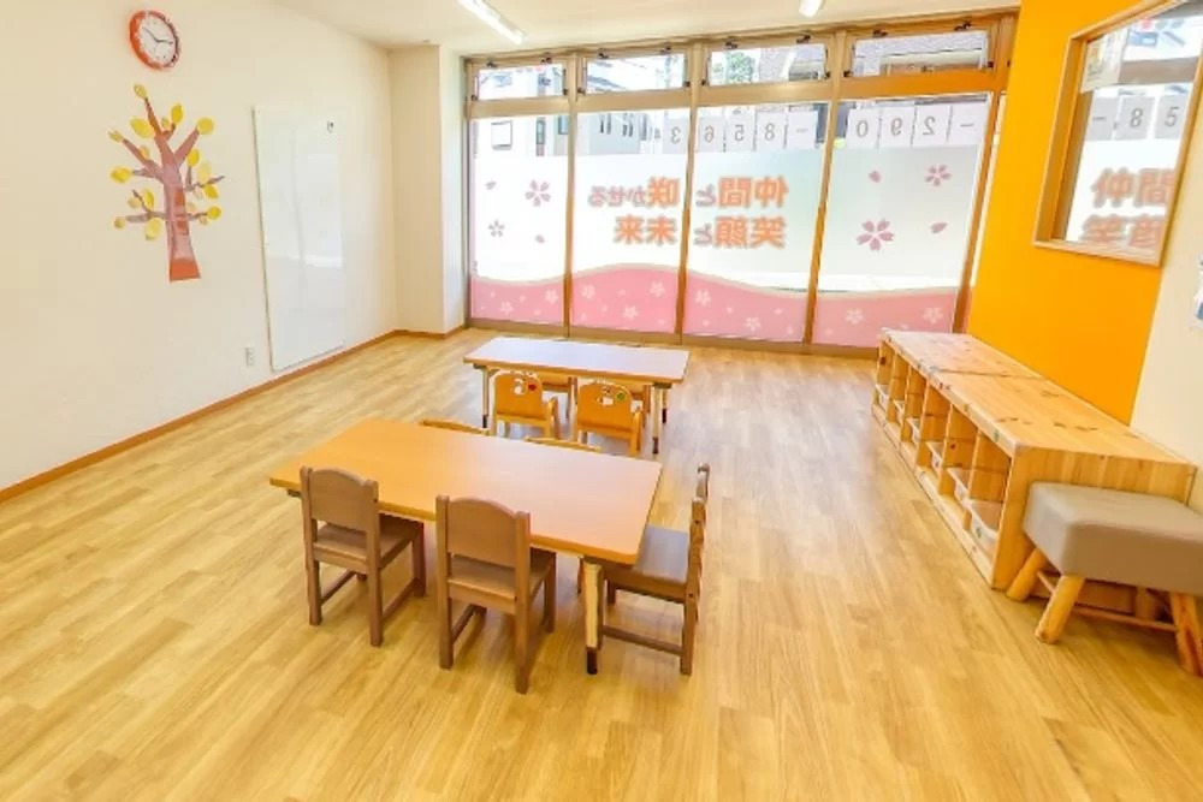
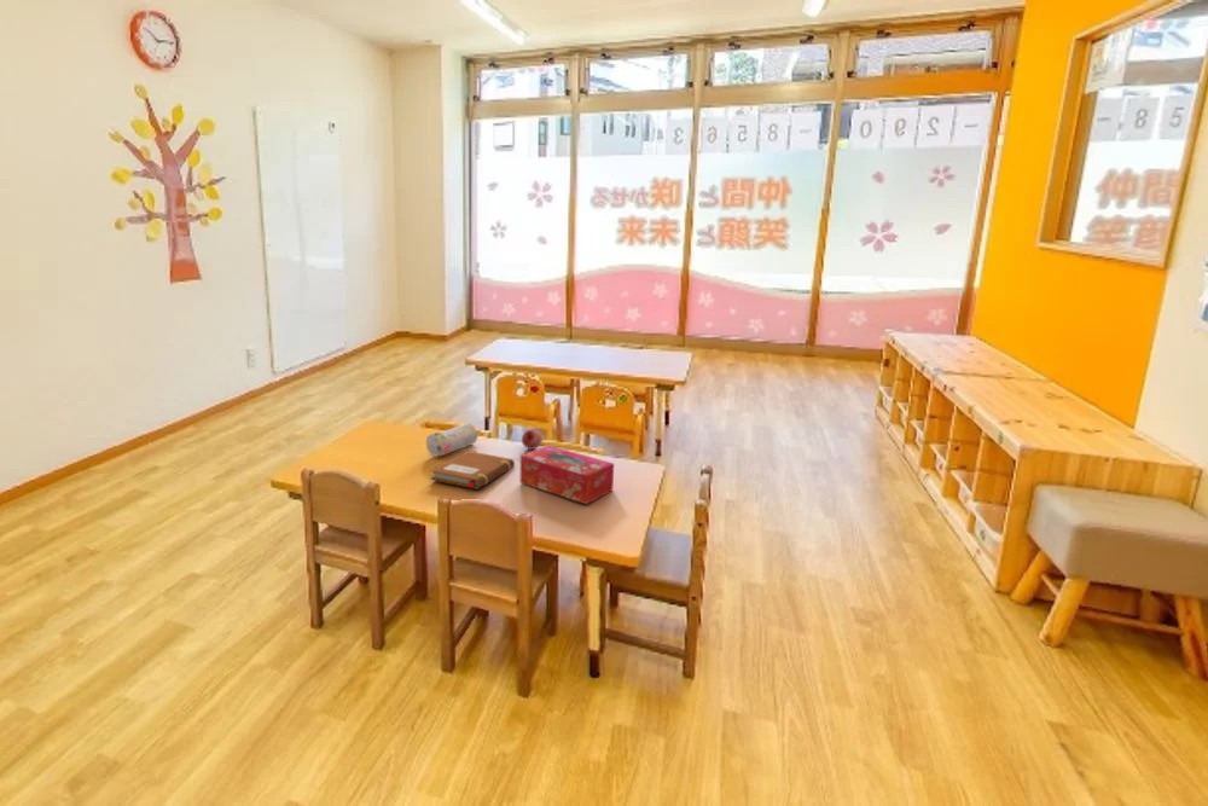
+ pencil case (452, 439)
+ fruit (532, 439)
+ tissue box (565, 472)
+ notebook (472, 469)
